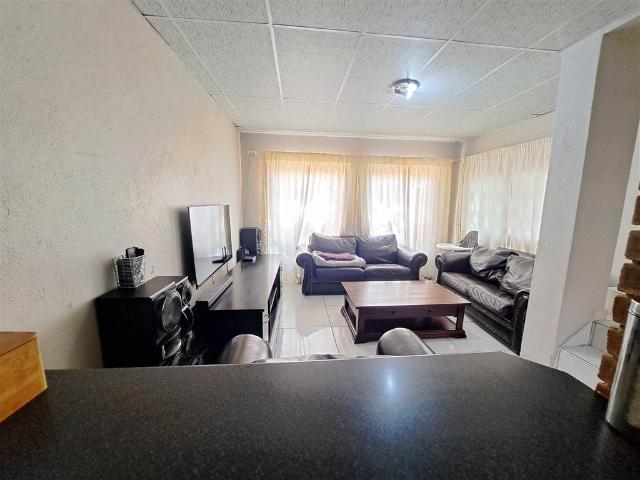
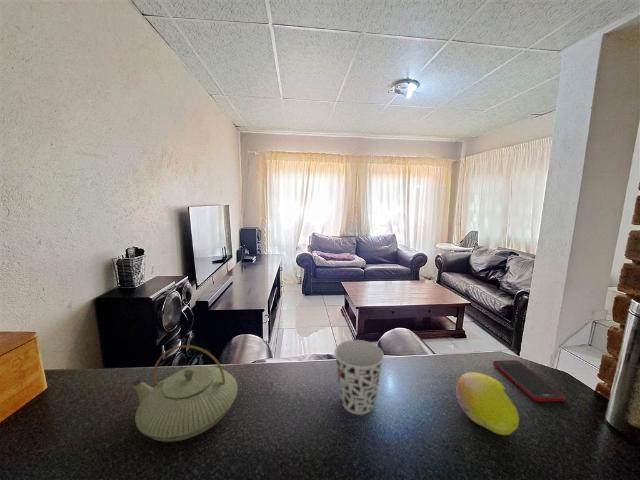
+ teapot (182, 379)
+ cell phone (525, 379)
+ fruit (486, 400)
+ cup (358, 377)
